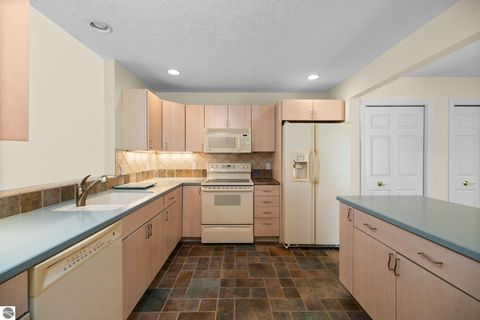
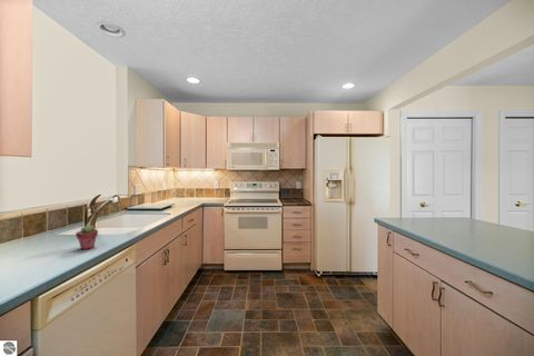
+ potted succulent (87, 236)
